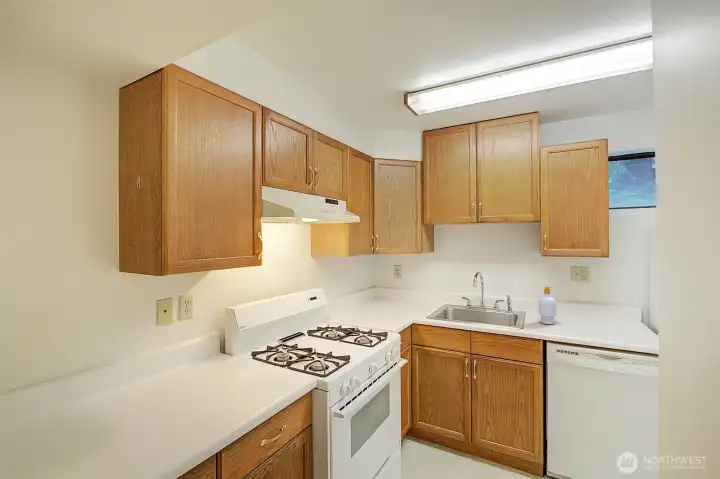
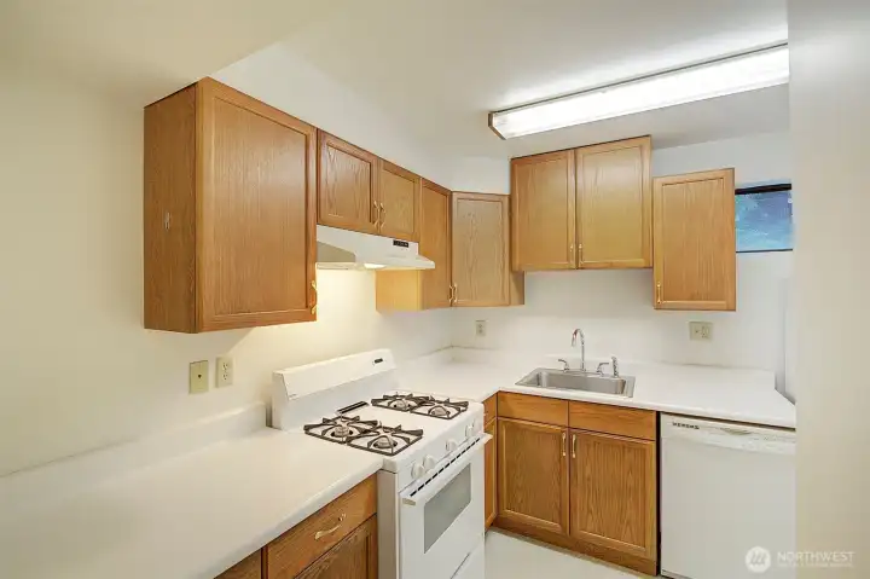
- soap bottle (547, 305)
